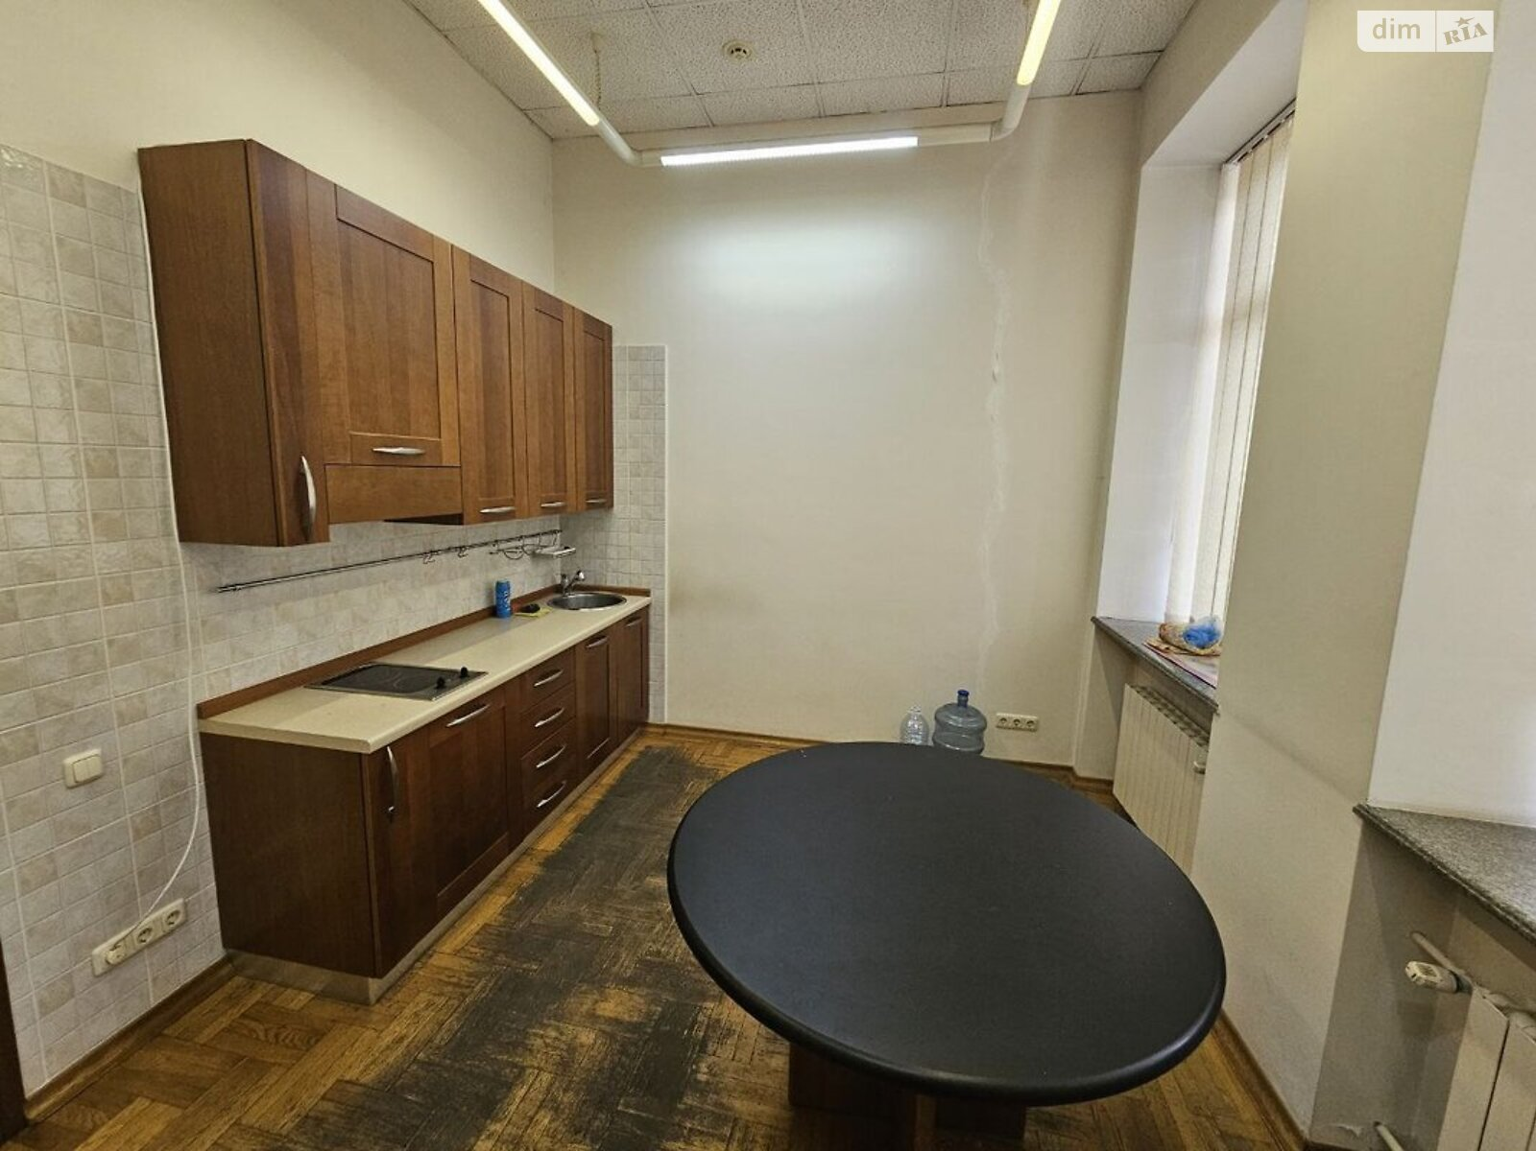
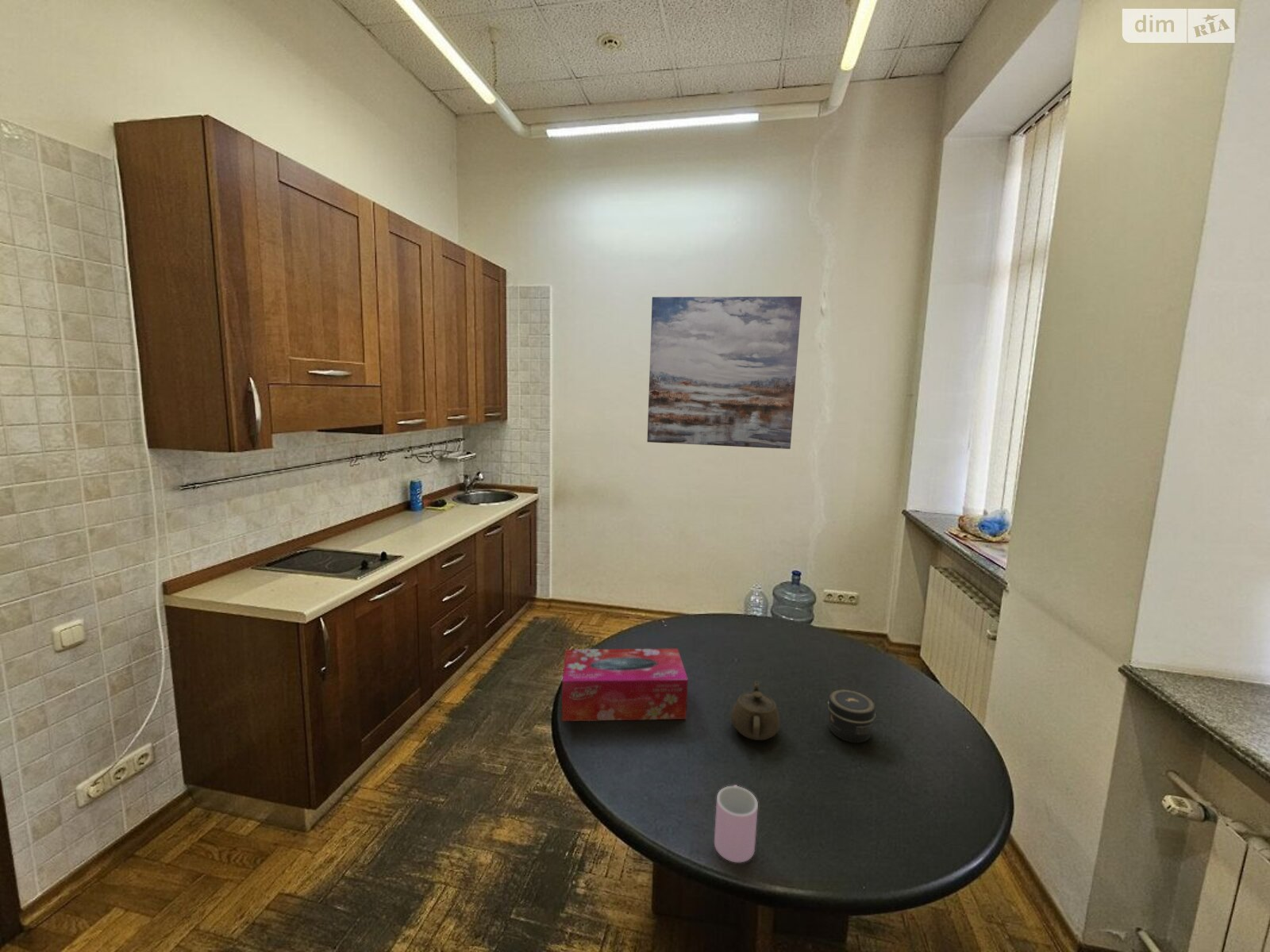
+ tissue box (623, 682)
+ teapot (756, 710)
+ wall art (721, 372)
+ jar (850, 716)
+ cup (735, 816)
